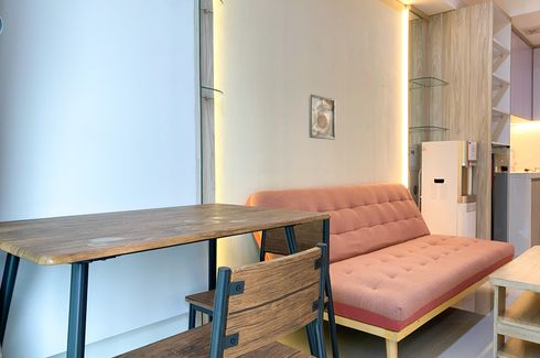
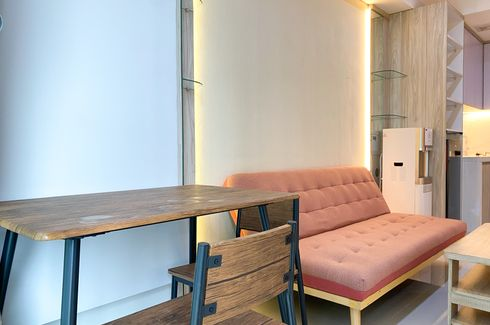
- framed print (322, 118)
